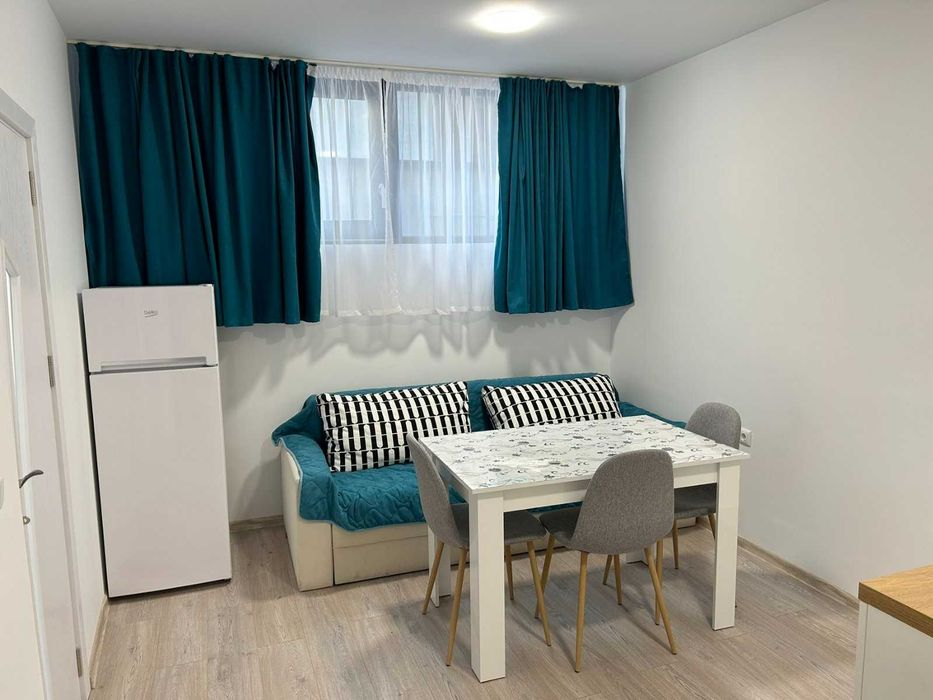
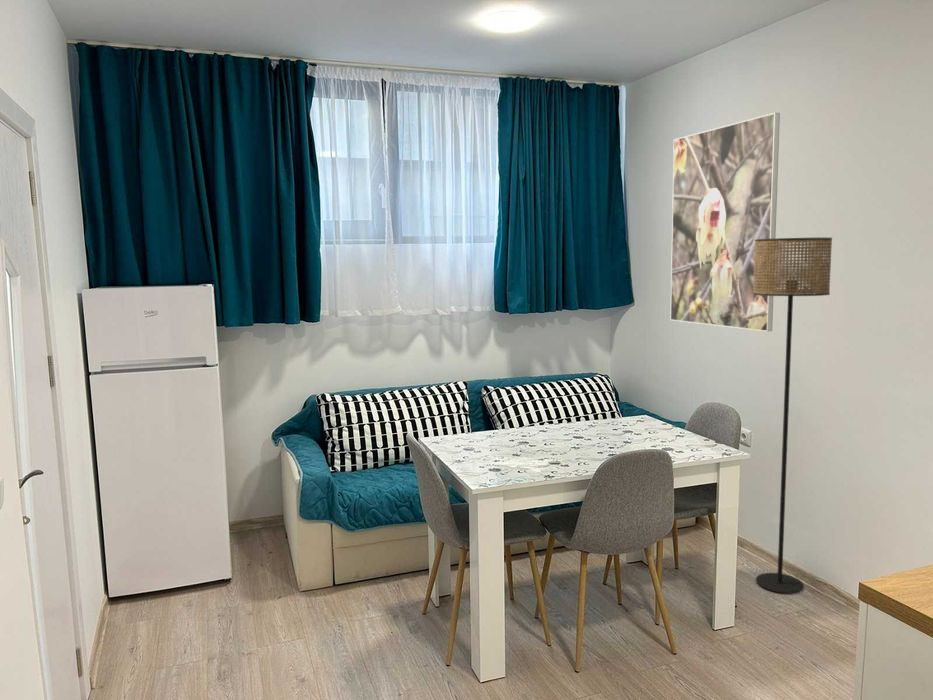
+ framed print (719, 227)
+ floor lamp (785, 416)
